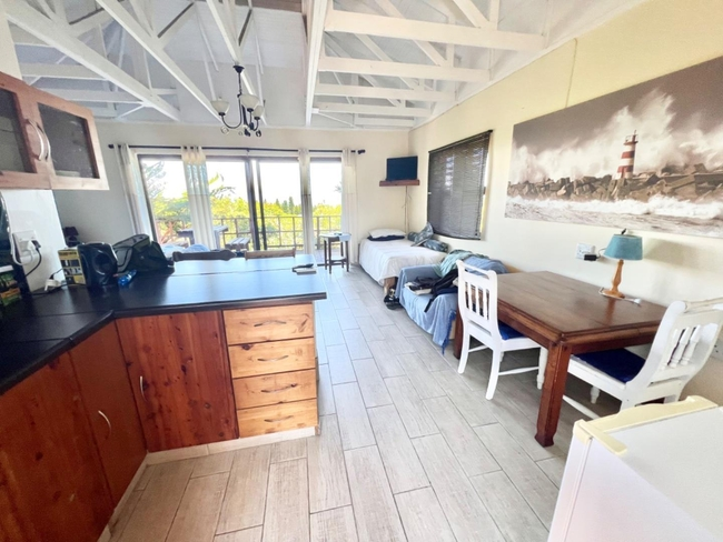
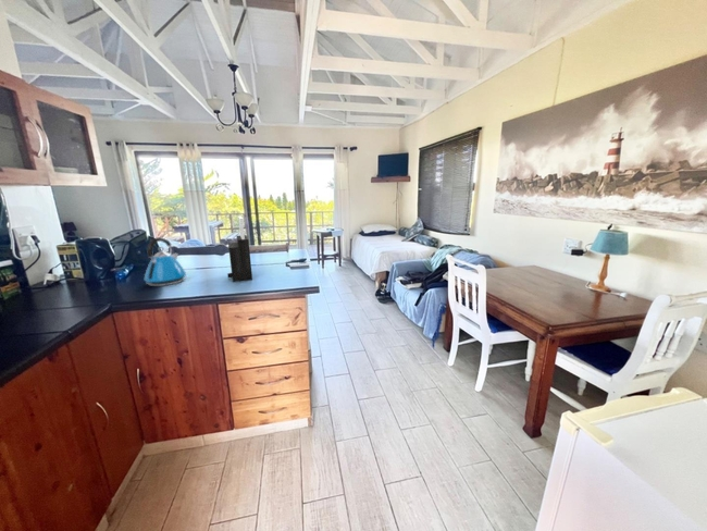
+ kettle (161, 260)
+ knife block (236, 247)
